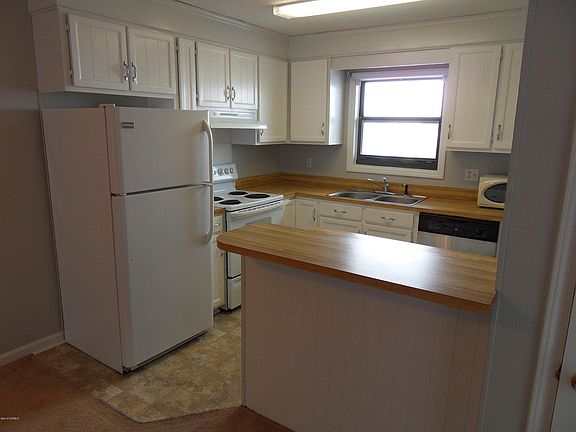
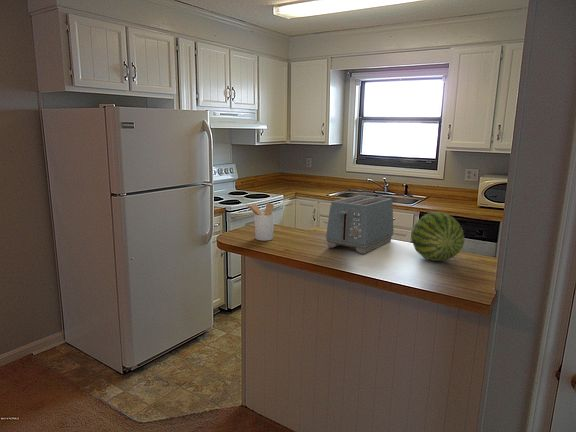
+ utensil holder (259, 220)
+ toaster (359, 222)
+ fruit (437, 236)
